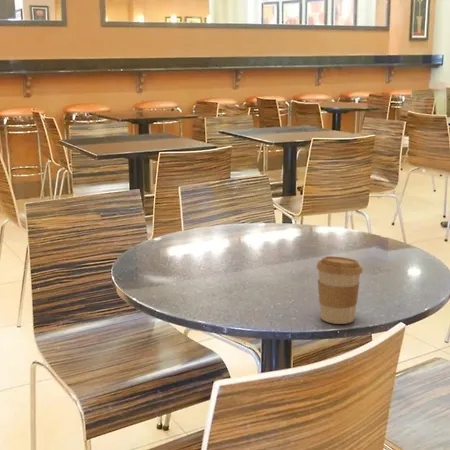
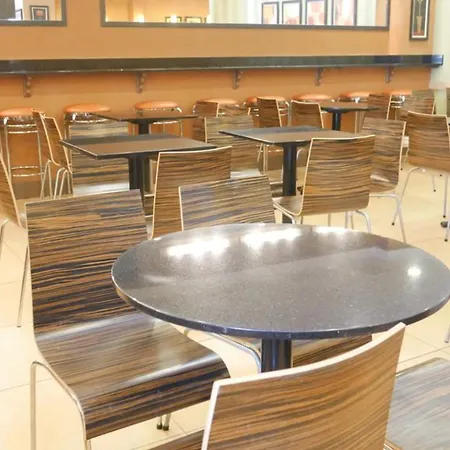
- coffee cup (338, 288)
